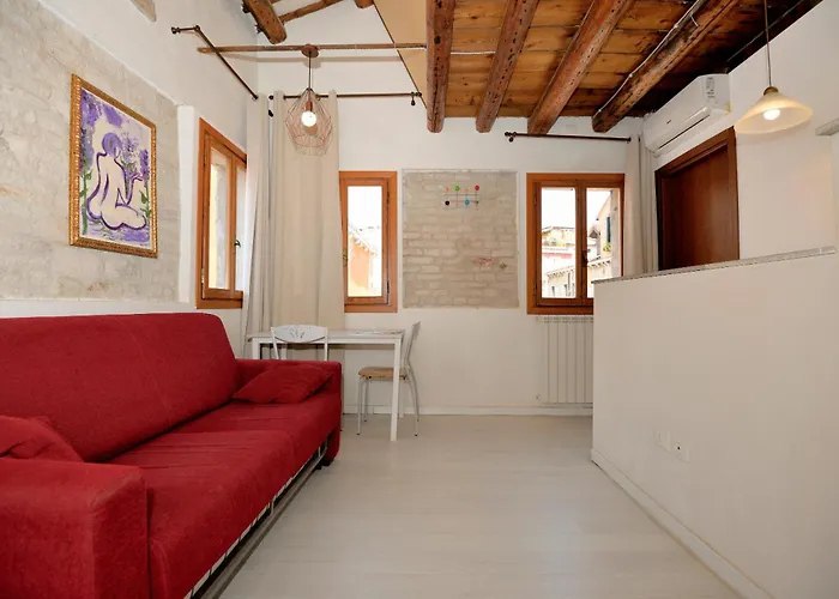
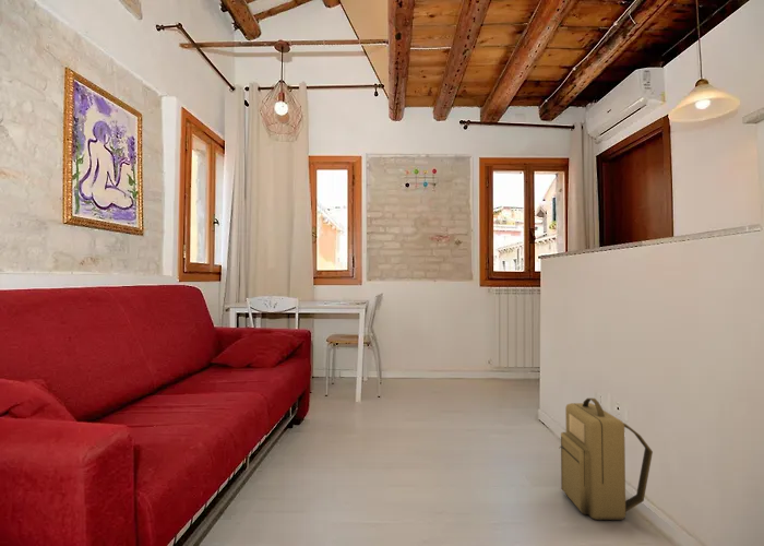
+ backpack (600, 450)
